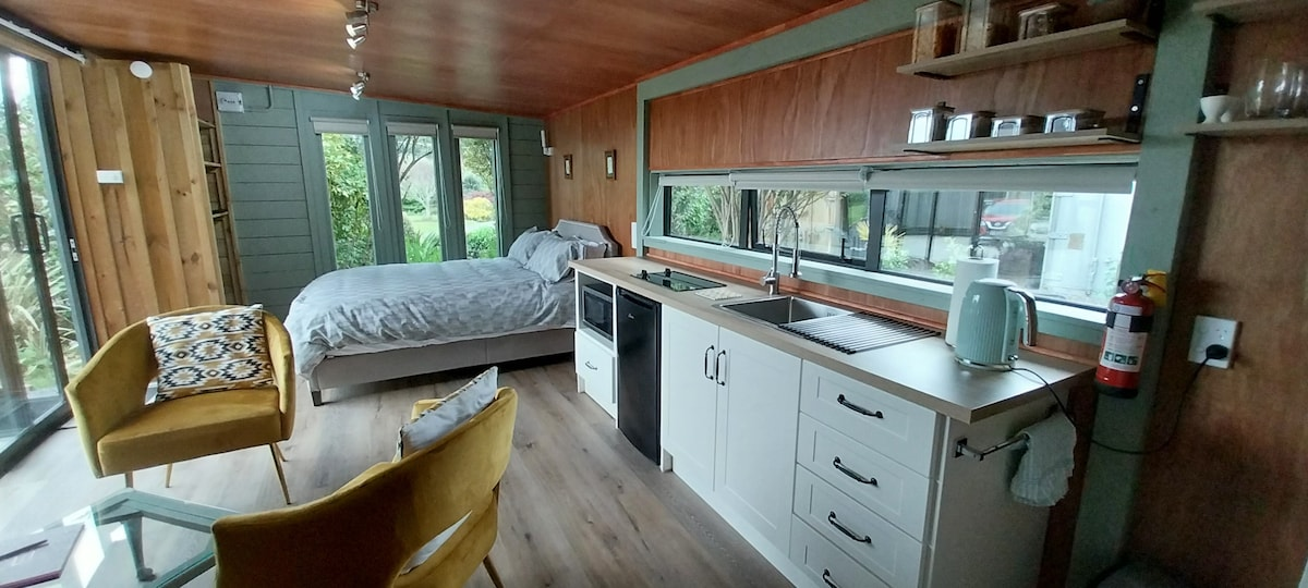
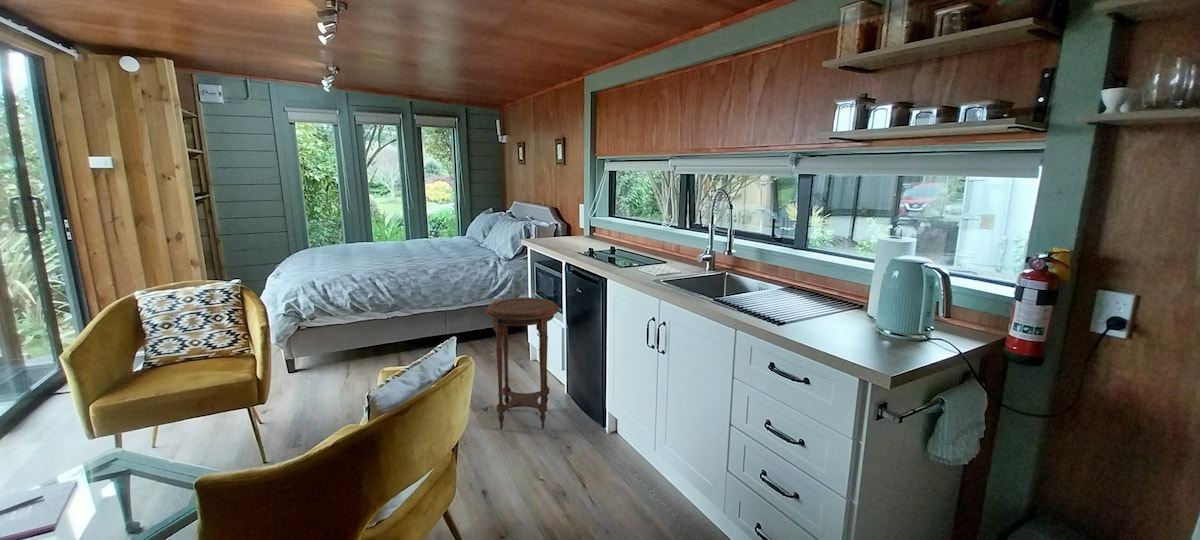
+ side table (507, 363)
